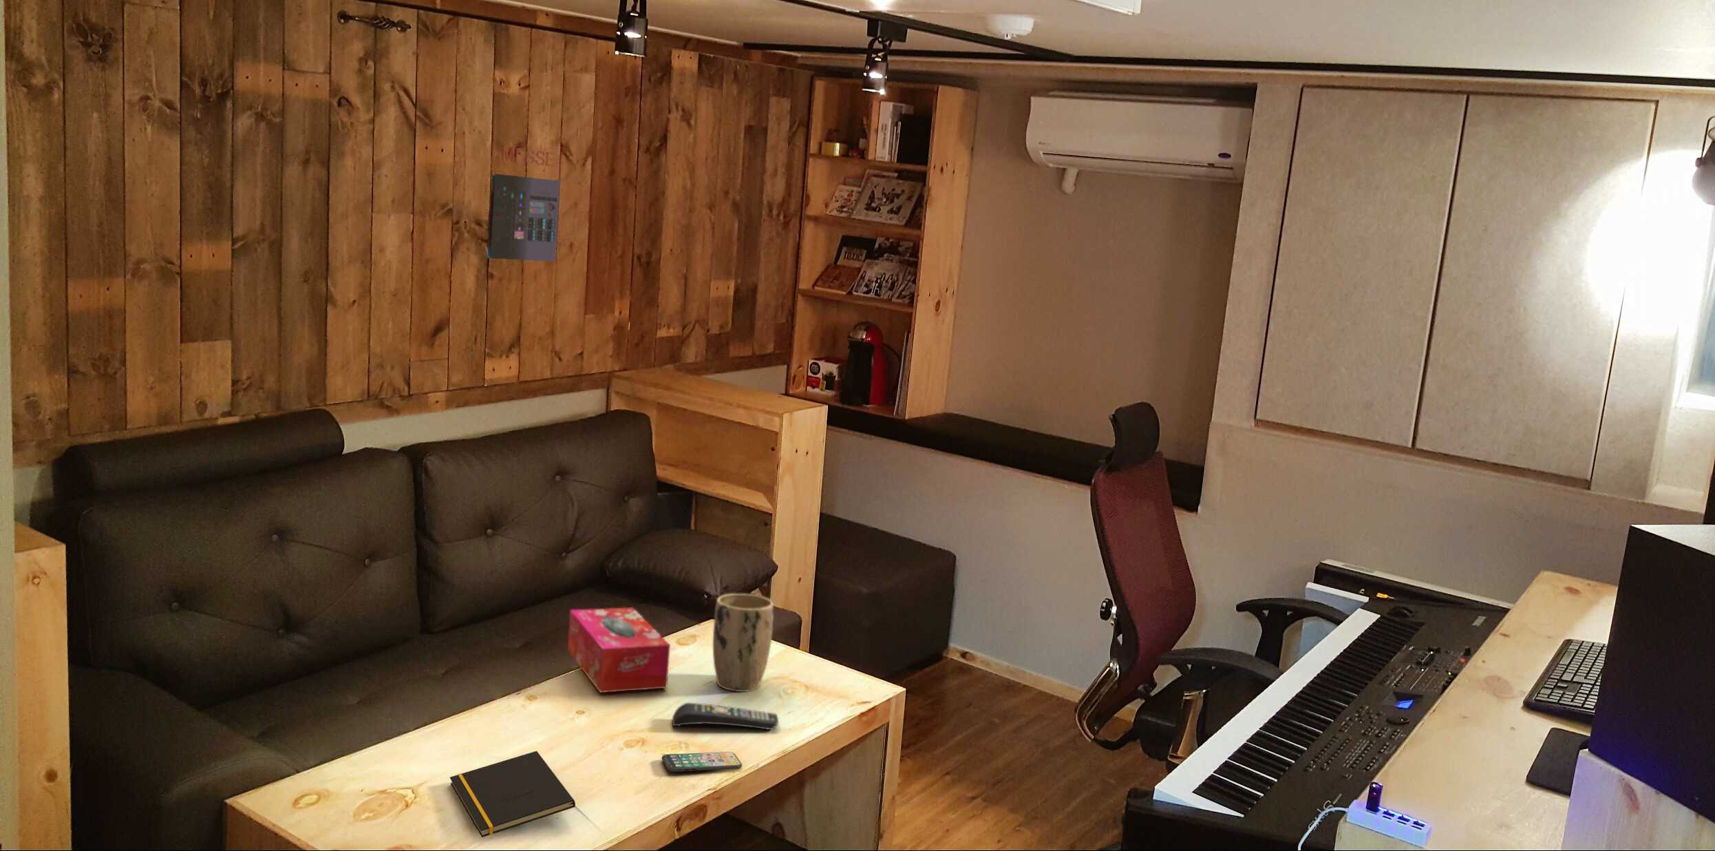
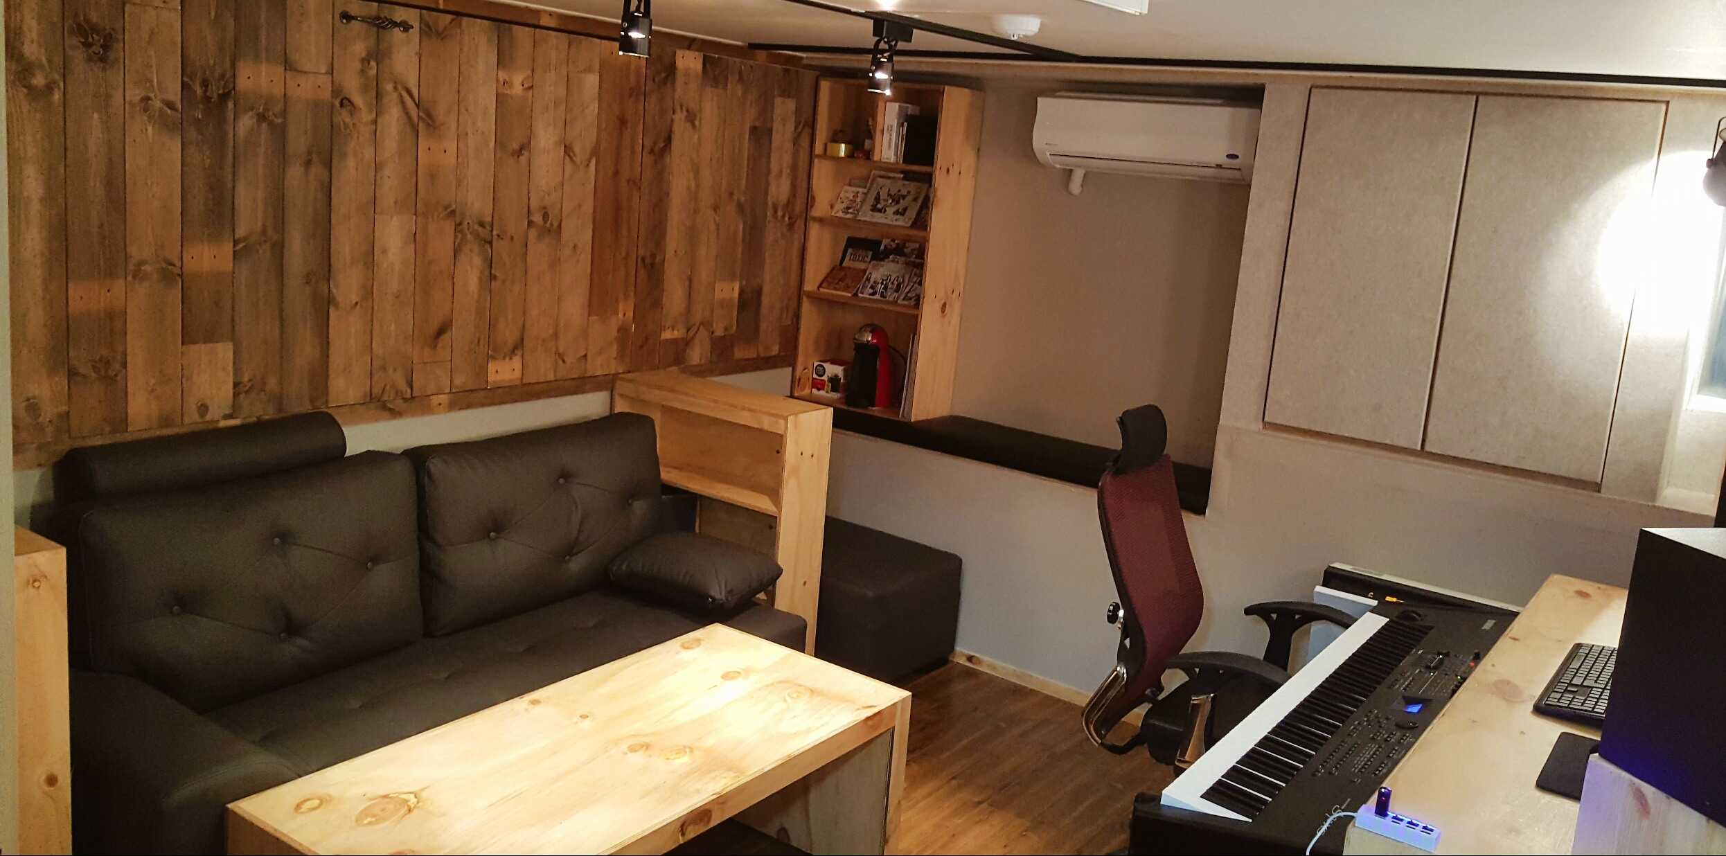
- notepad (511, 791)
- album cover (525, 205)
- remote control (725, 716)
- plant pot (742, 643)
- tissue box (617, 648)
- smartphone (701, 761)
